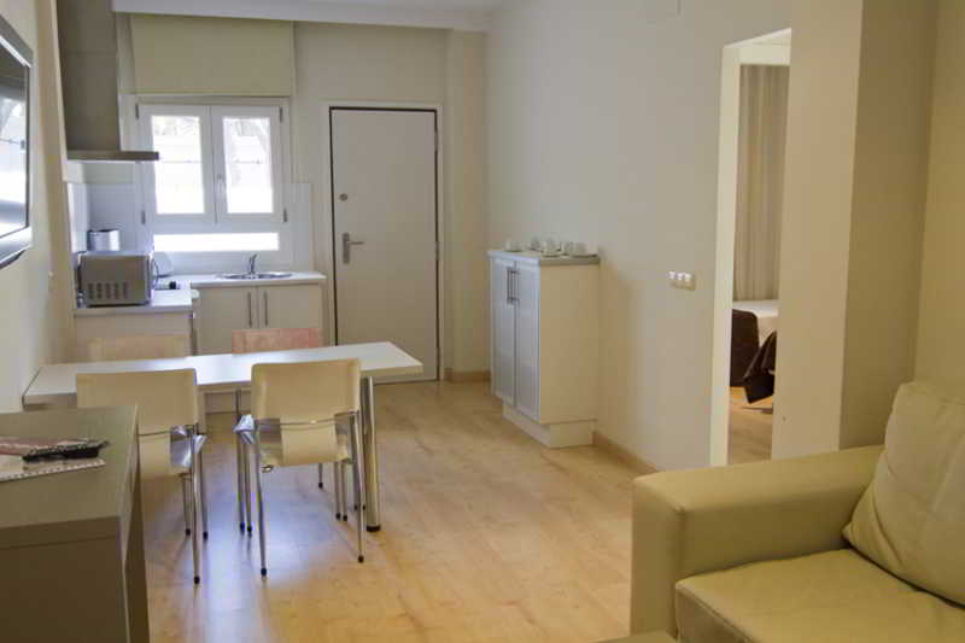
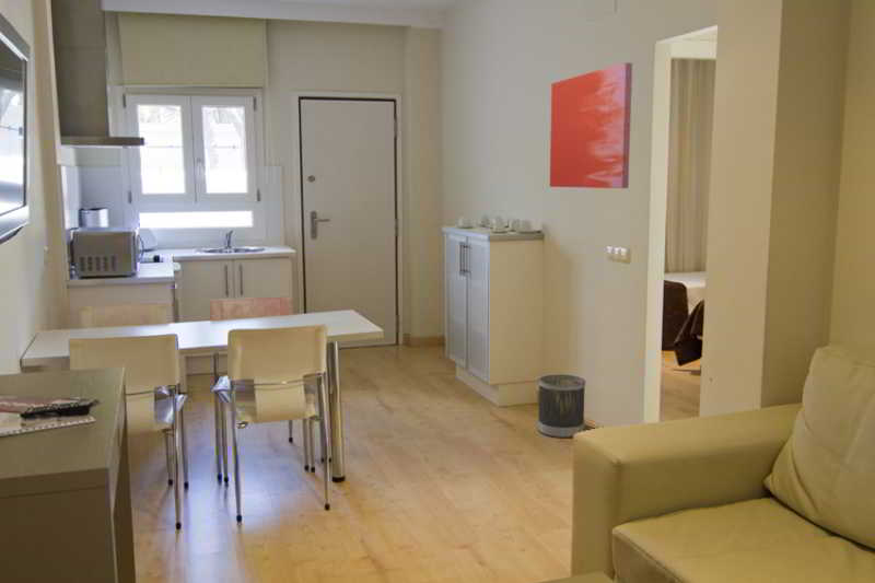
+ wall art (586, 131)
+ wastebasket (561, 405)
